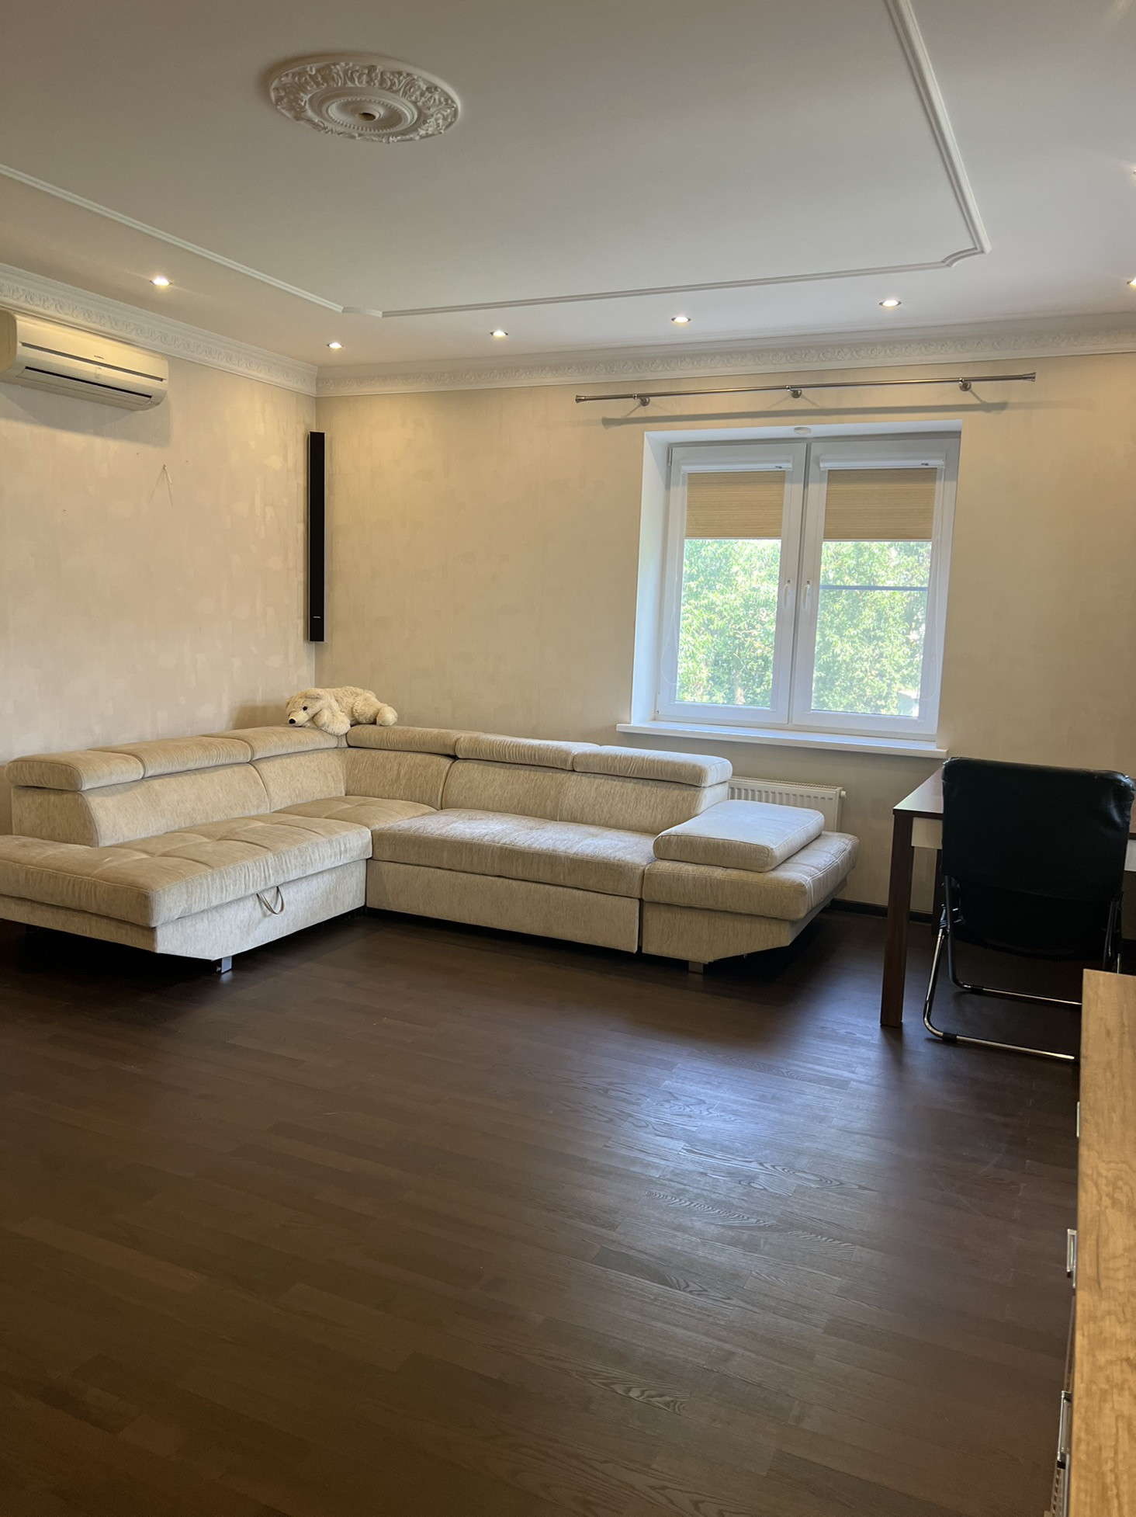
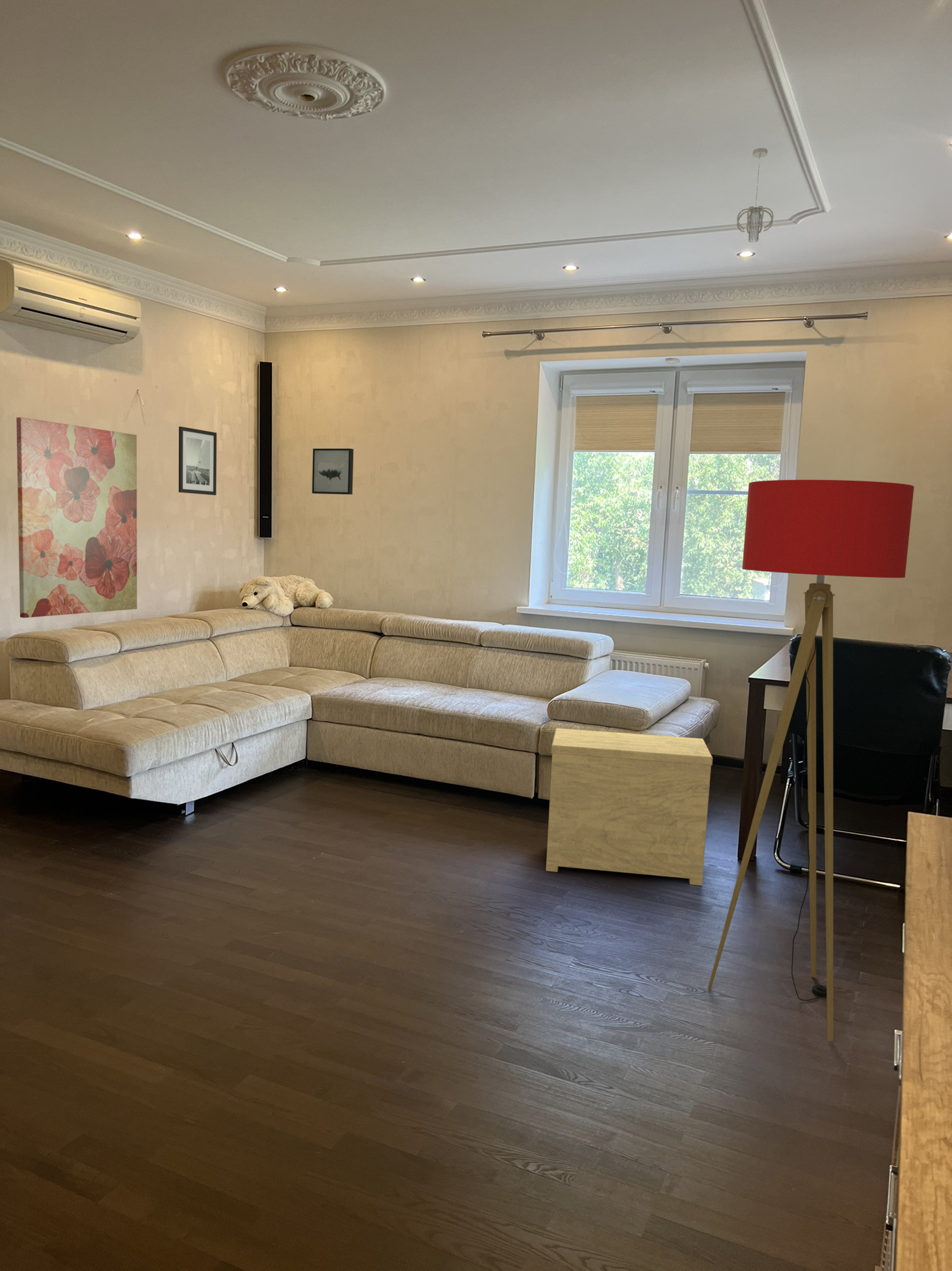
+ floor lamp (804, 752)
+ wall art (332, 471)
+ wall art (198, 462)
+ side table (626, 801)
+ wall art (81, 520)
+ pendant light (756, 196)
